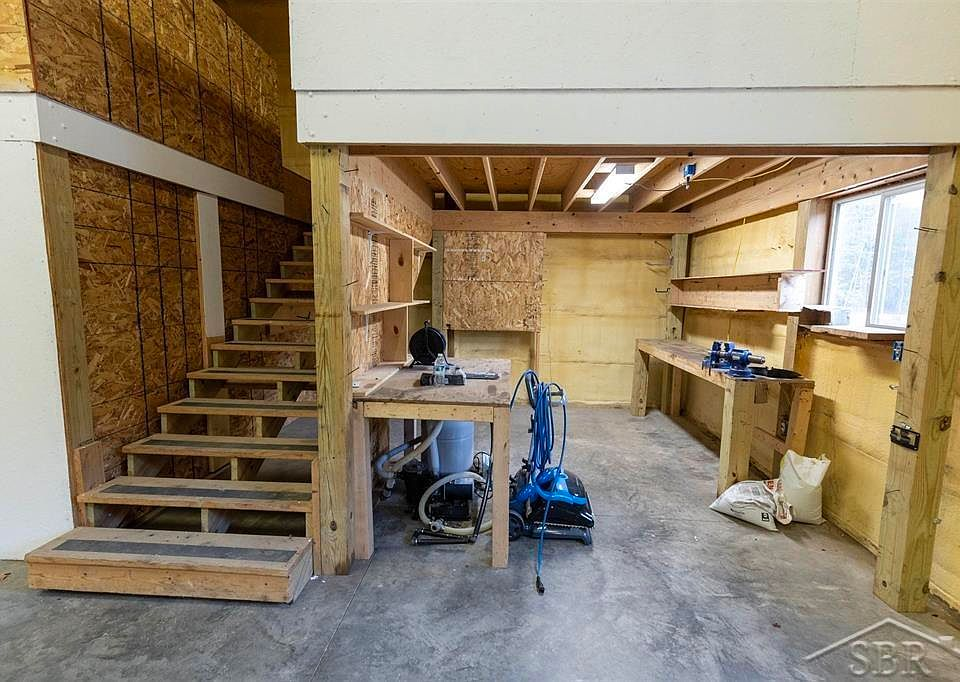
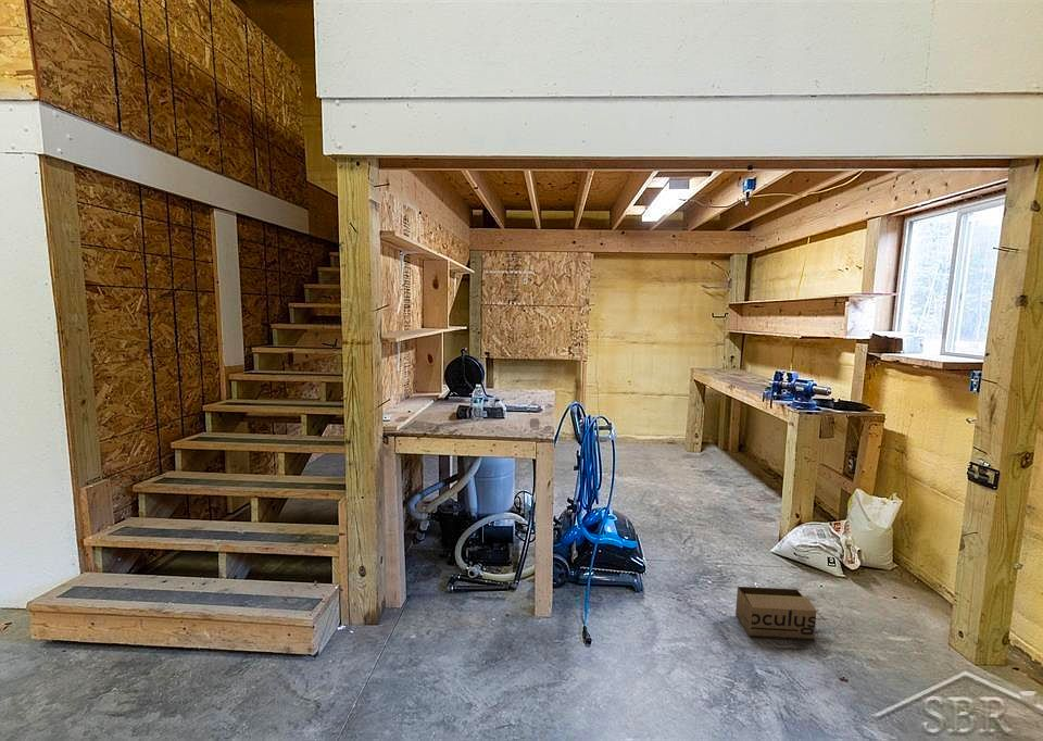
+ cardboard box (780, 608)
